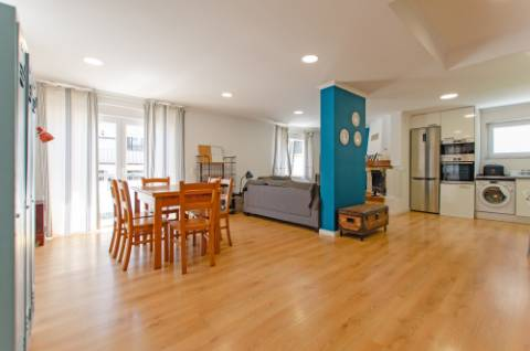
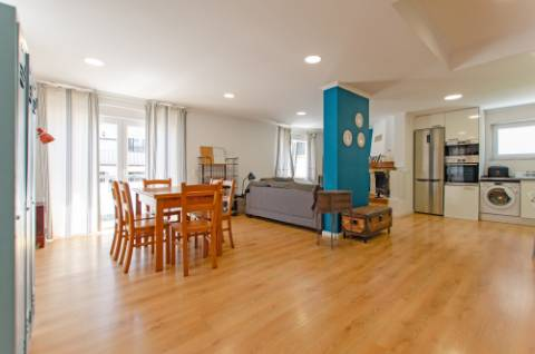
+ side table (333, 217)
